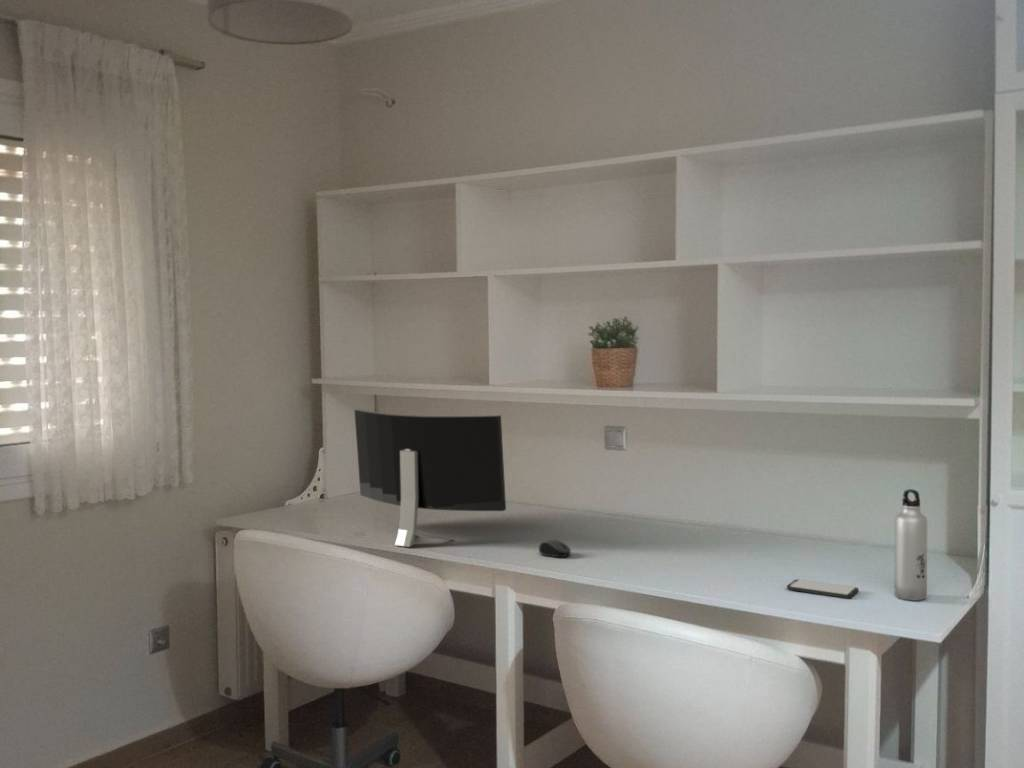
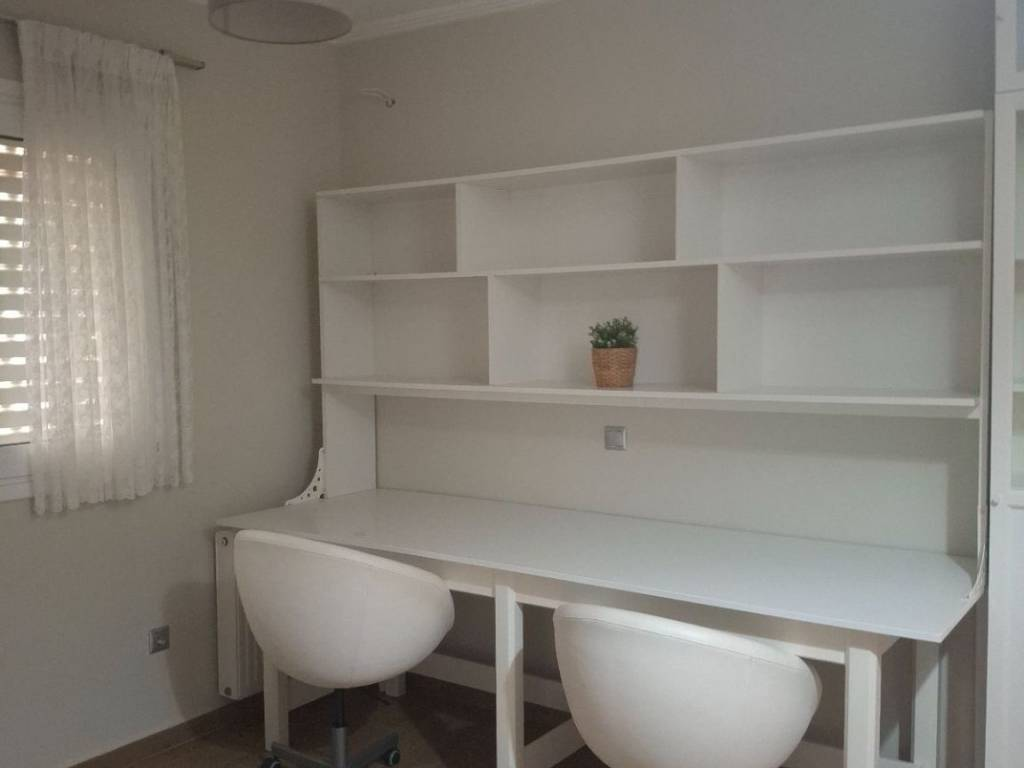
- water bottle (910, 543)
- monitor (417, 477)
- smartphone (822, 588)
- computer mouse (554, 547)
